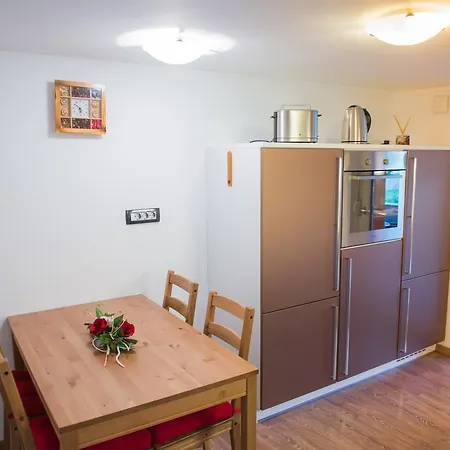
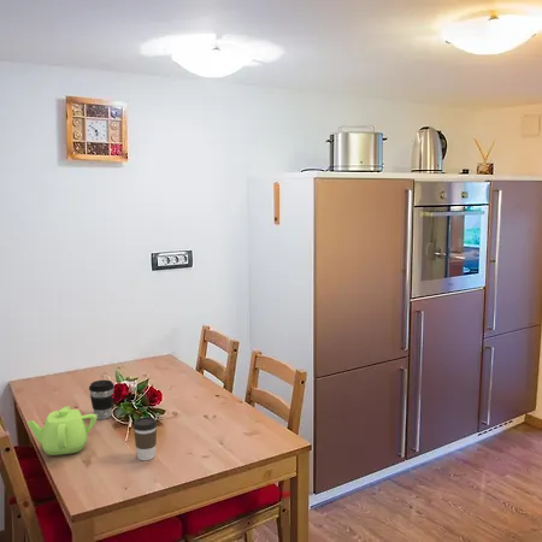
+ coffee cup (145, 438)
+ teapot (63, 429)
+ coffee cup (101, 399)
